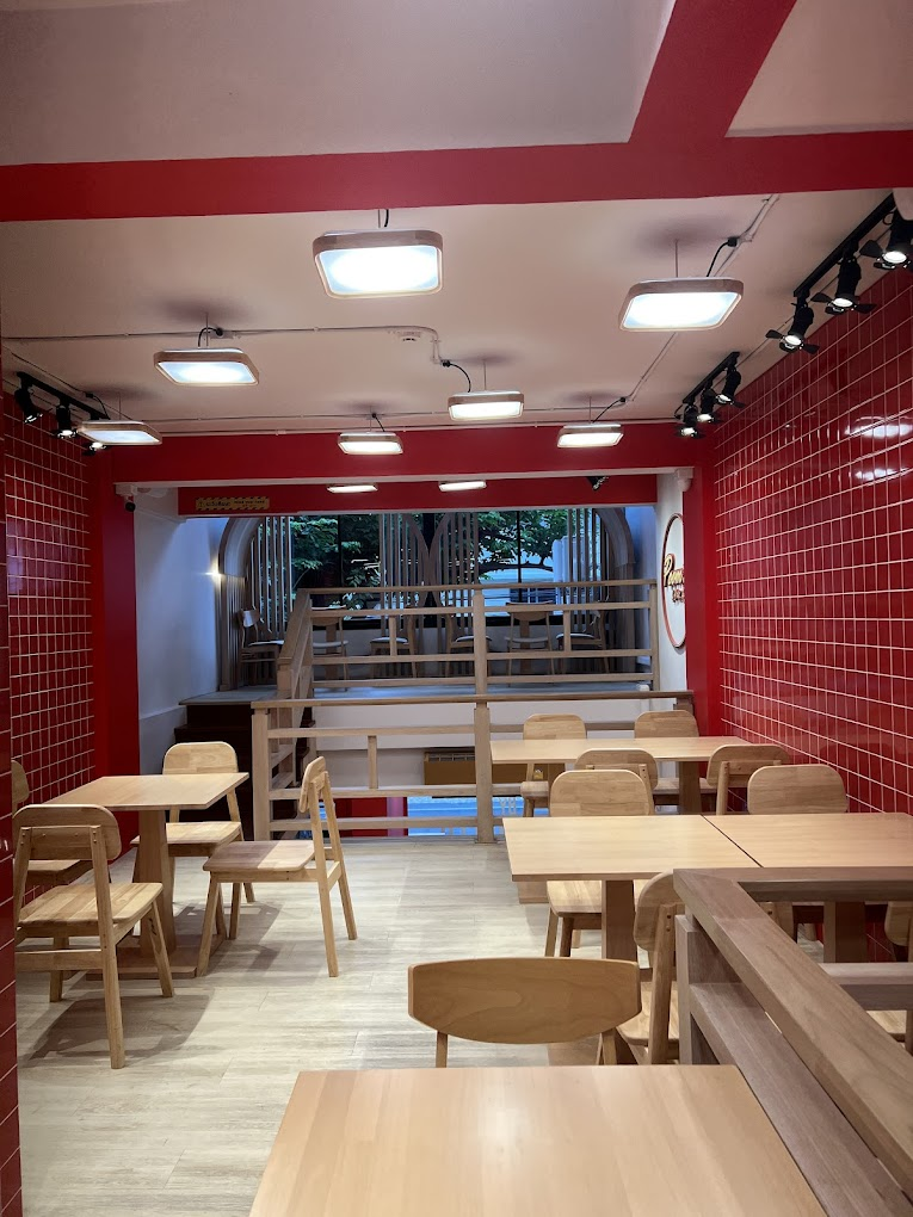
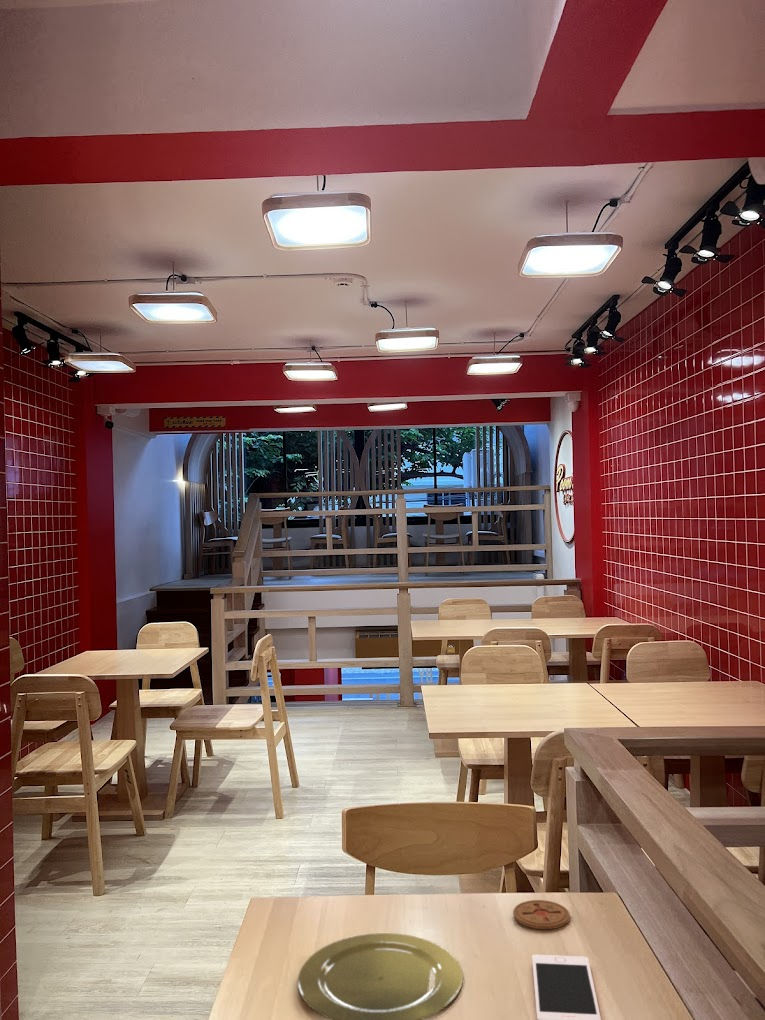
+ coaster (541, 914)
+ cell phone (564, 989)
+ plate (380, 976)
